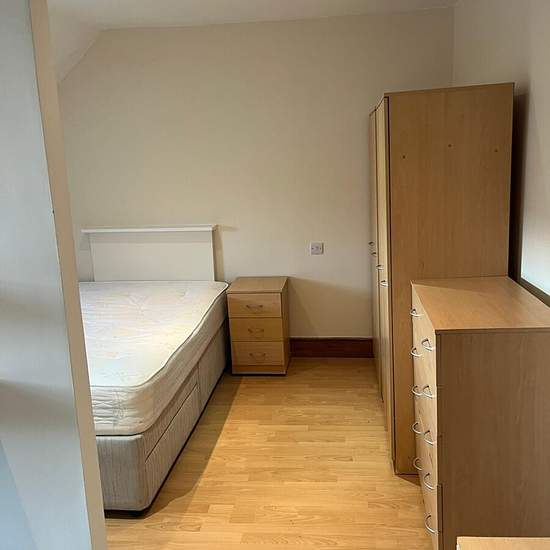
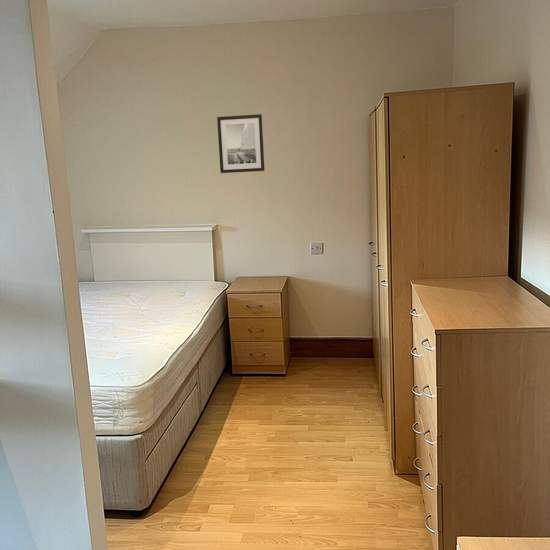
+ wall art (240, 144)
